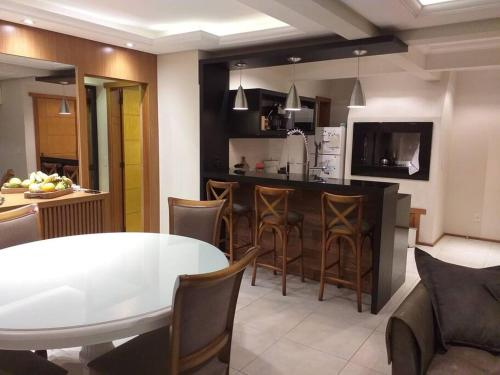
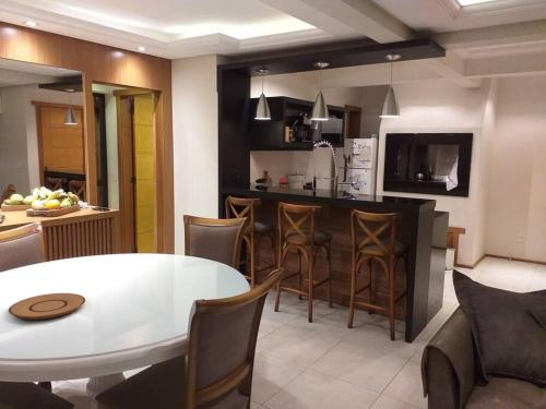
+ plate (48, 305)
